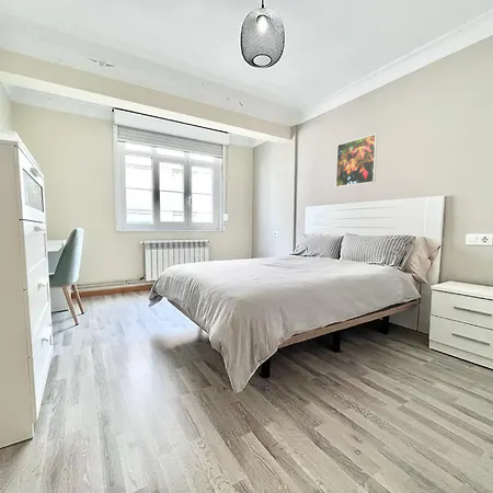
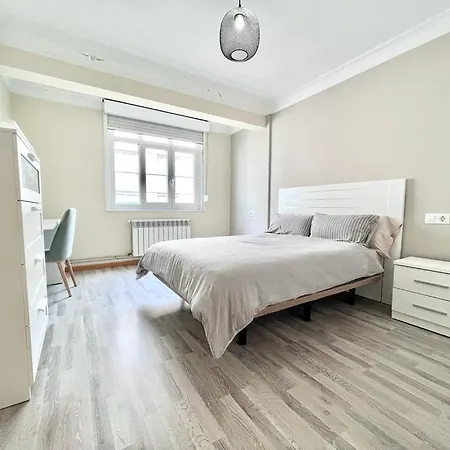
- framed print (355, 162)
